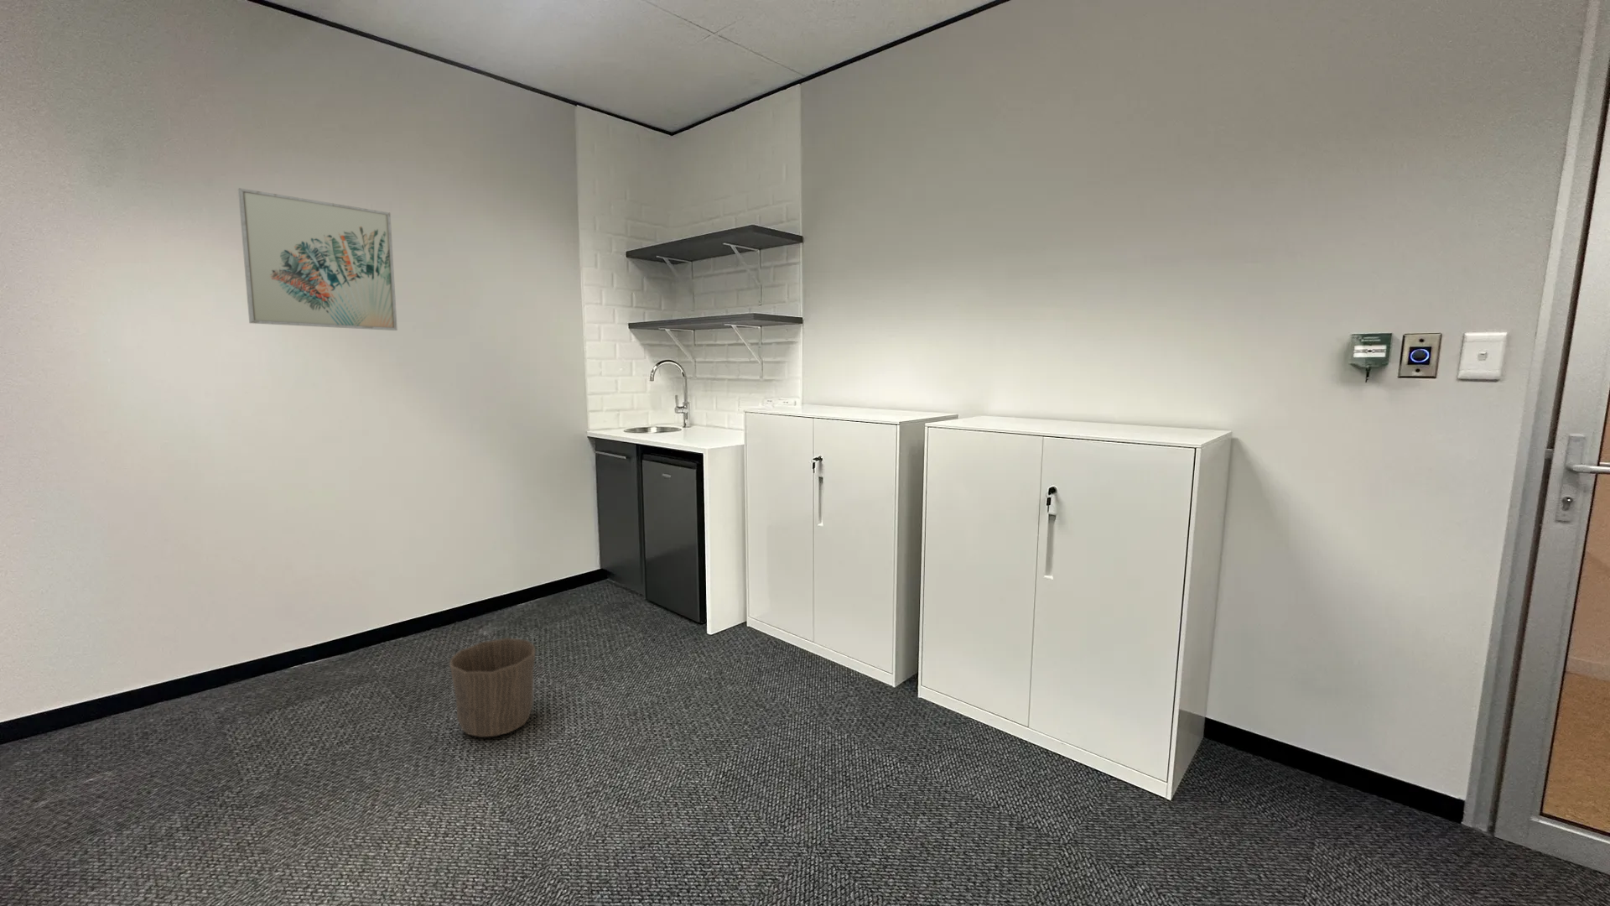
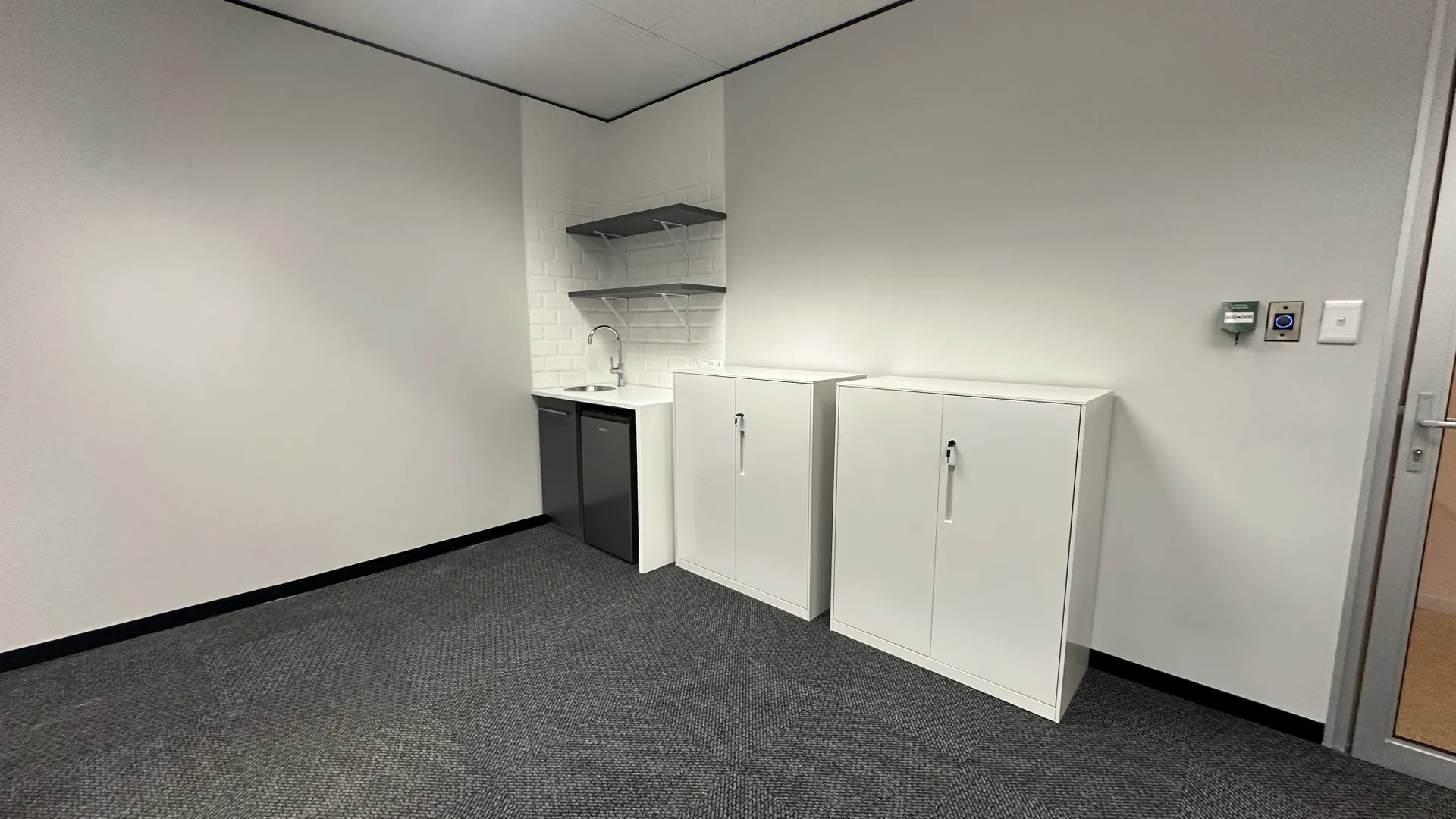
- wall art (323, 264)
- waste basket (494, 689)
